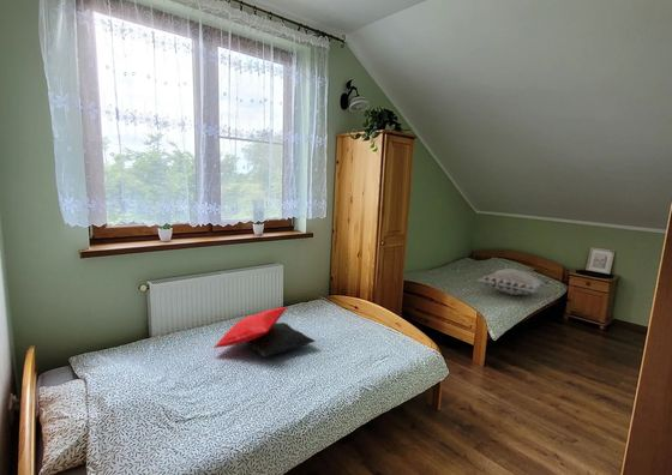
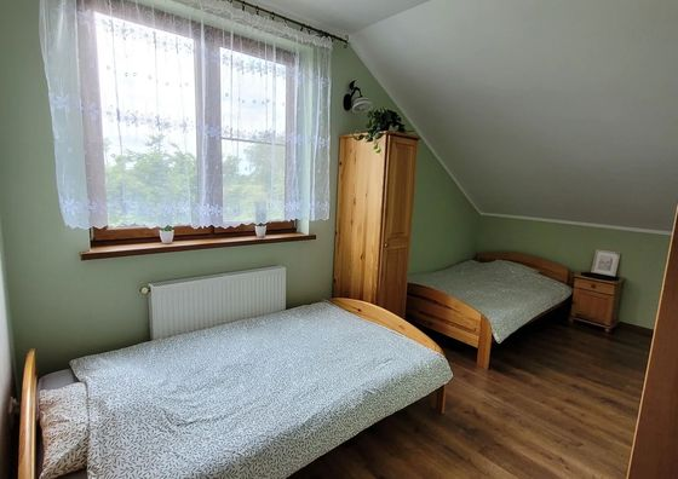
- cushion (257, 329)
- decorative pillow (512, 281)
